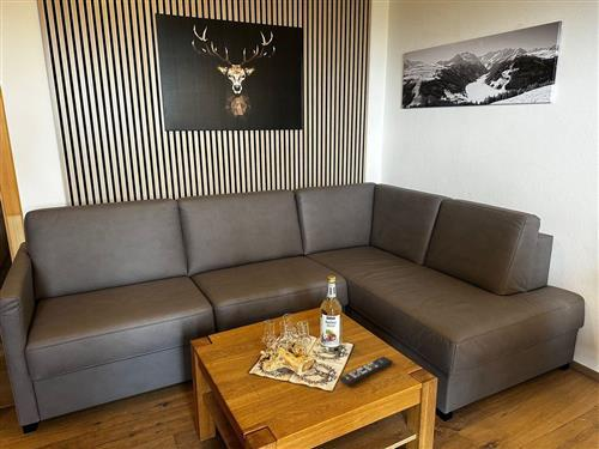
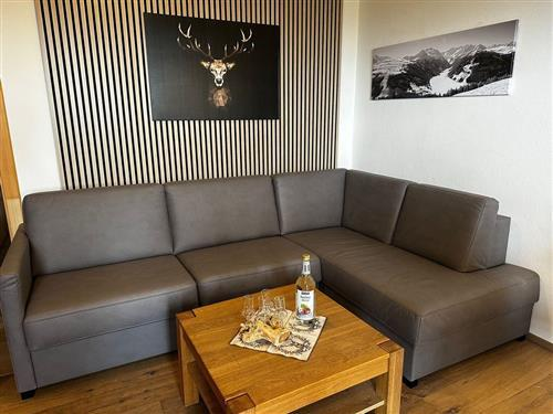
- remote control (367, 370)
